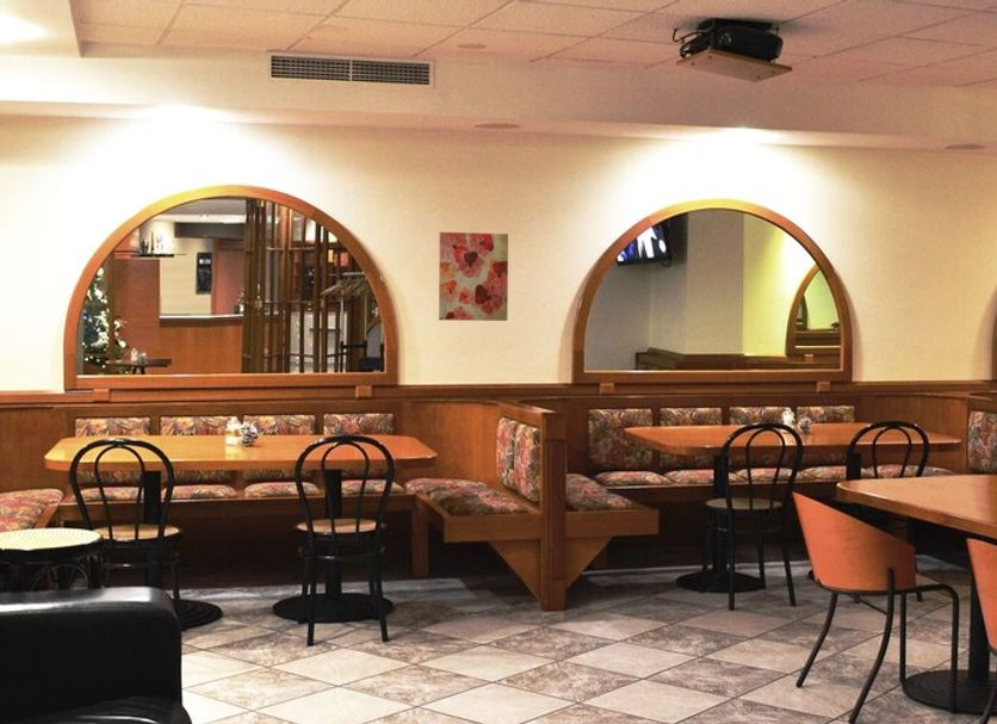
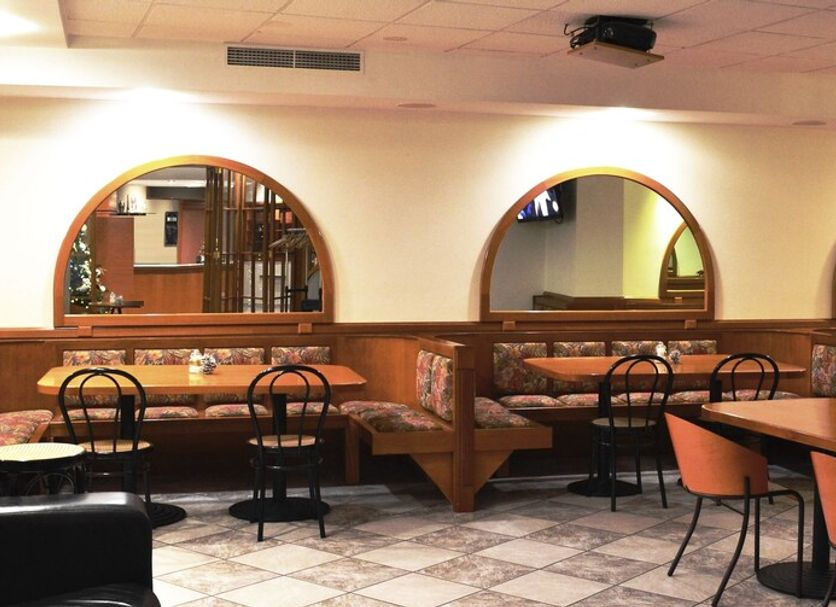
- wall art (473, 277)
